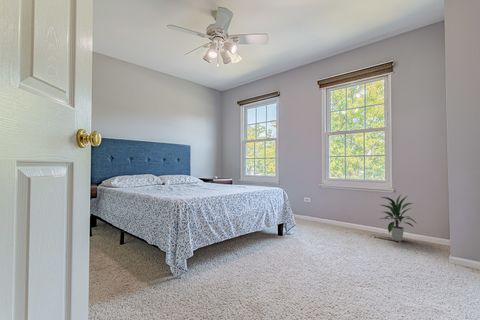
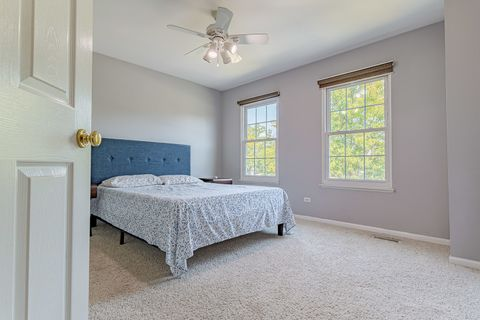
- indoor plant (395, 216)
